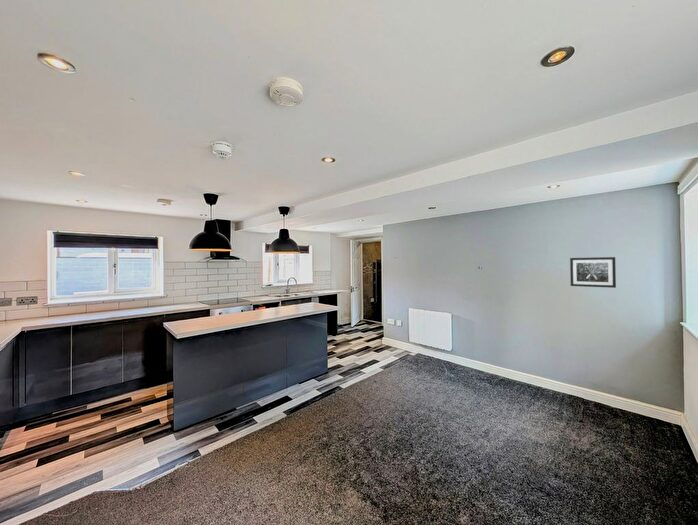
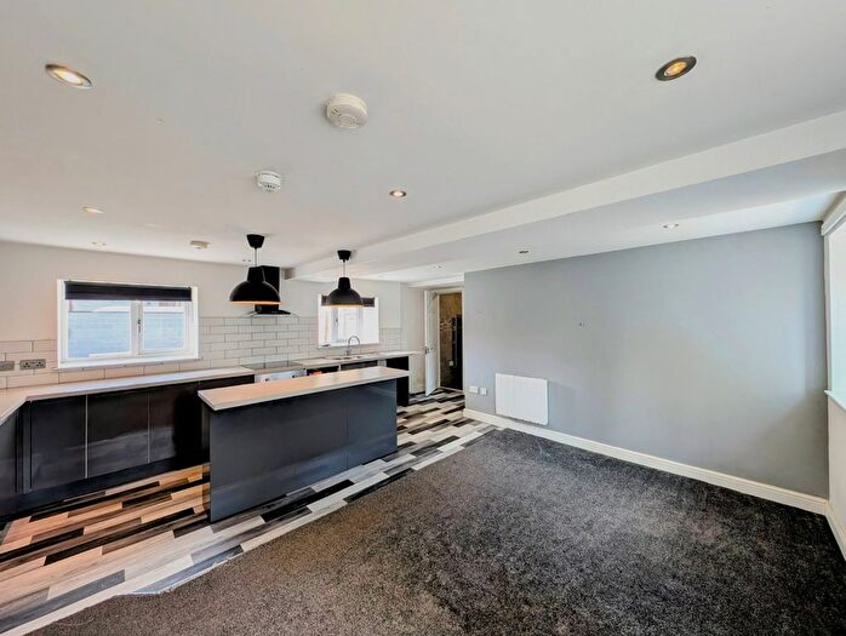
- wall art (592, 272)
